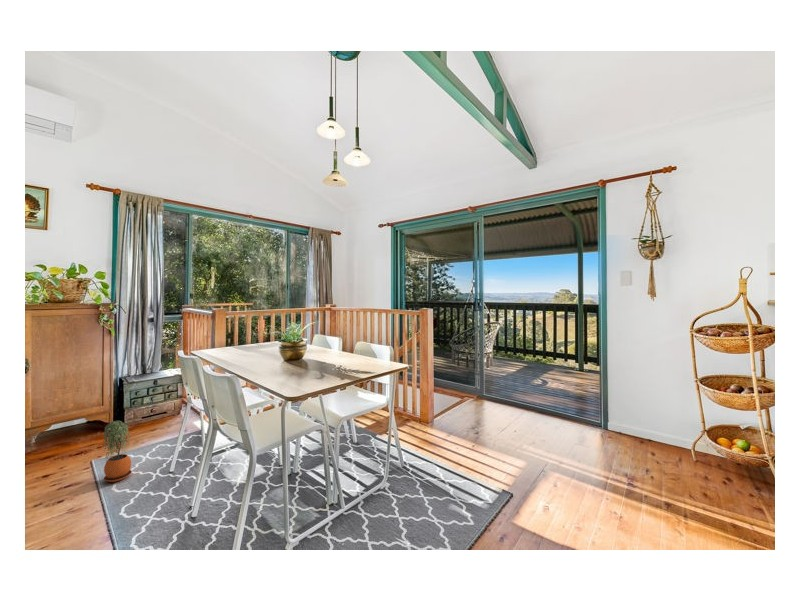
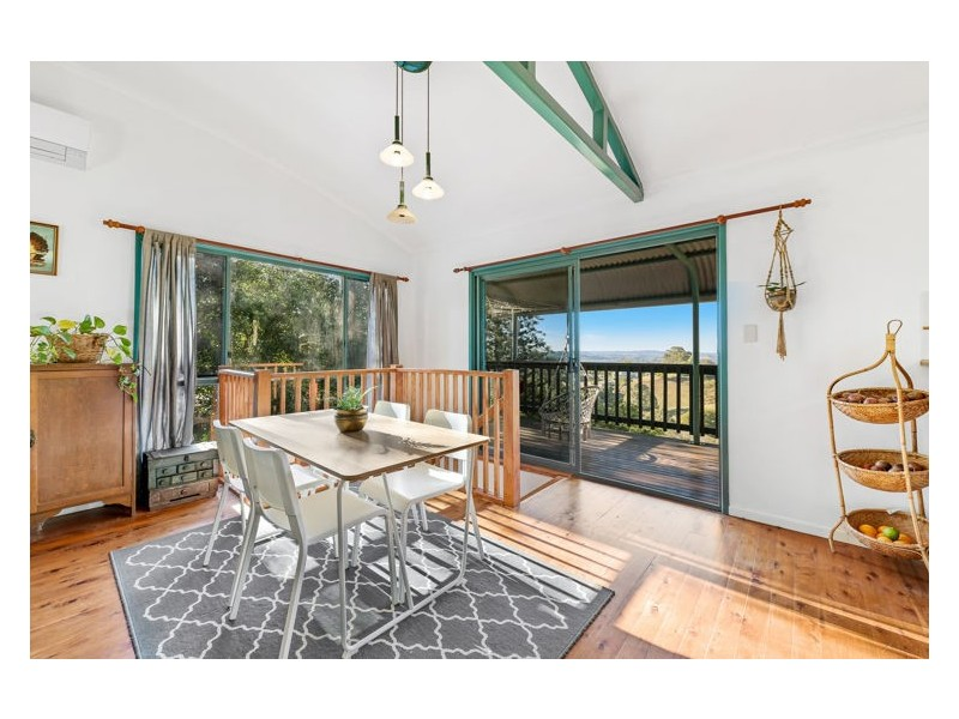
- potted plant (115, 450)
